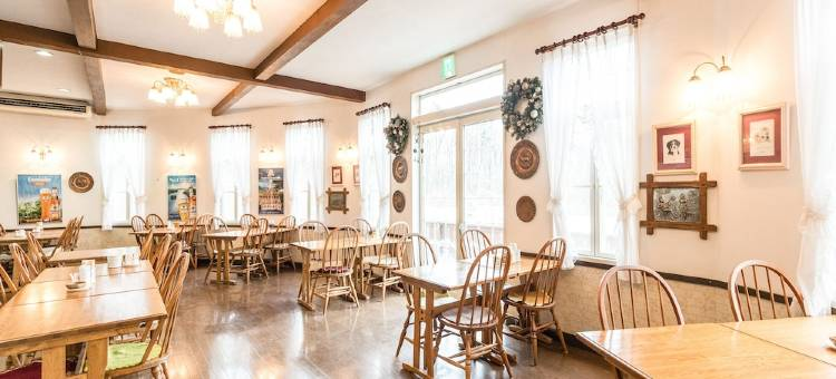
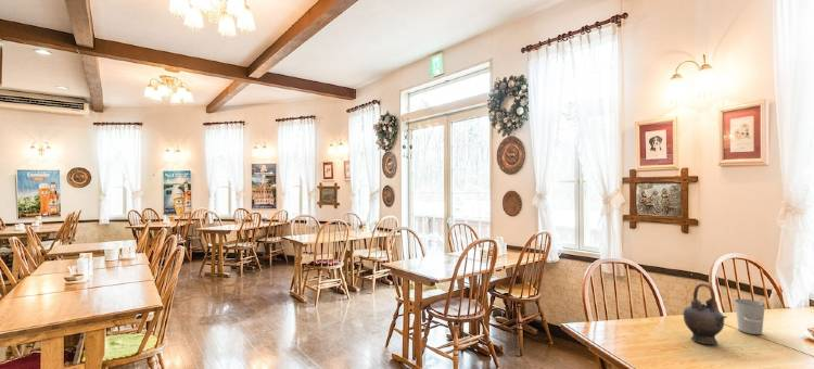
+ cup (750, 317)
+ teapot (707, 314)
